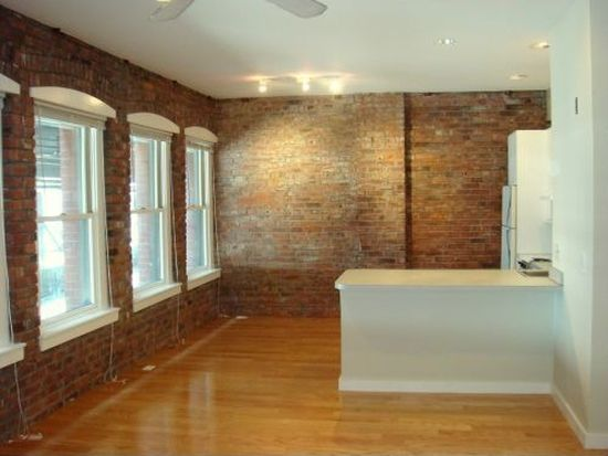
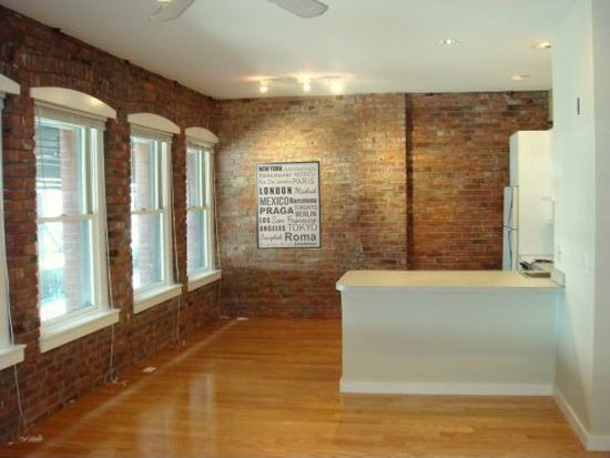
+ wall art (287, 205)
